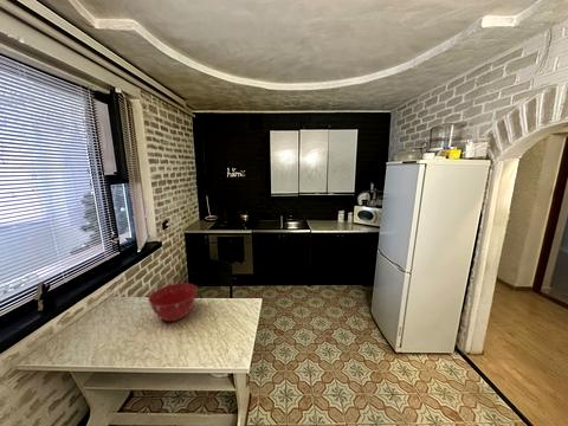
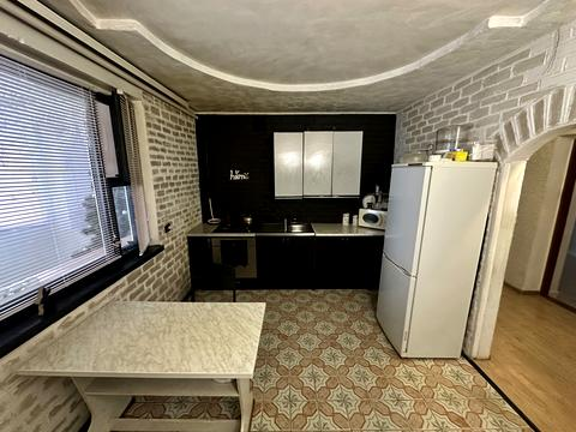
- mixing bowl (174, 303)
